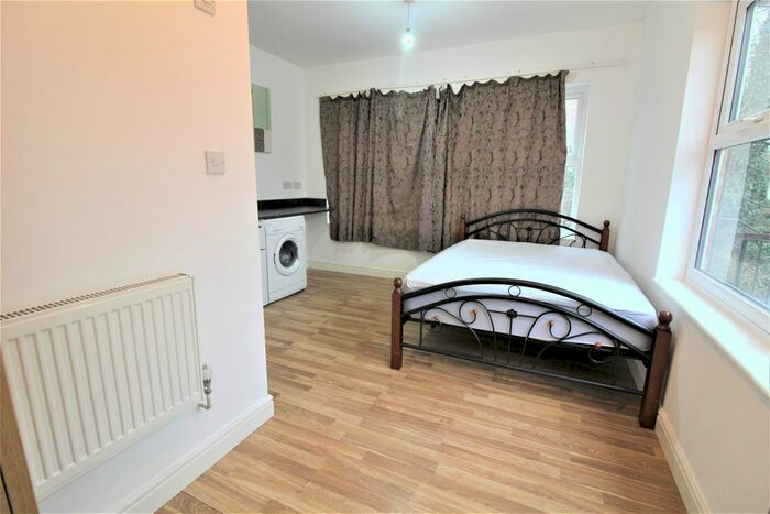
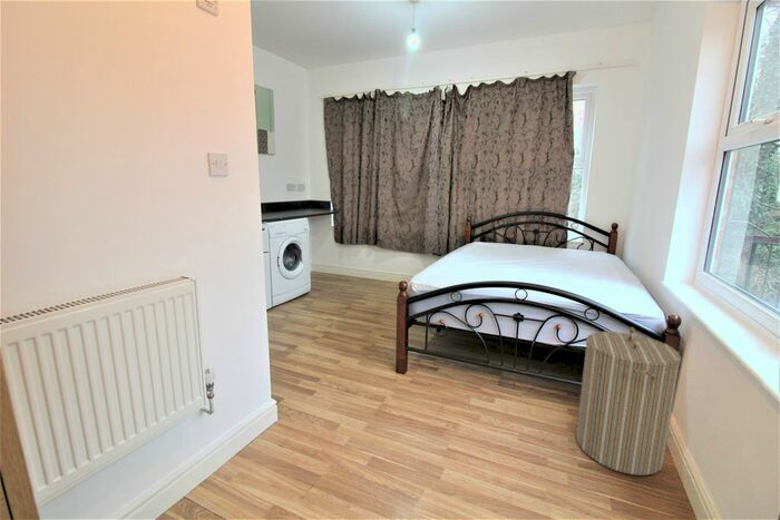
+ laundry hamper (625, 390)
